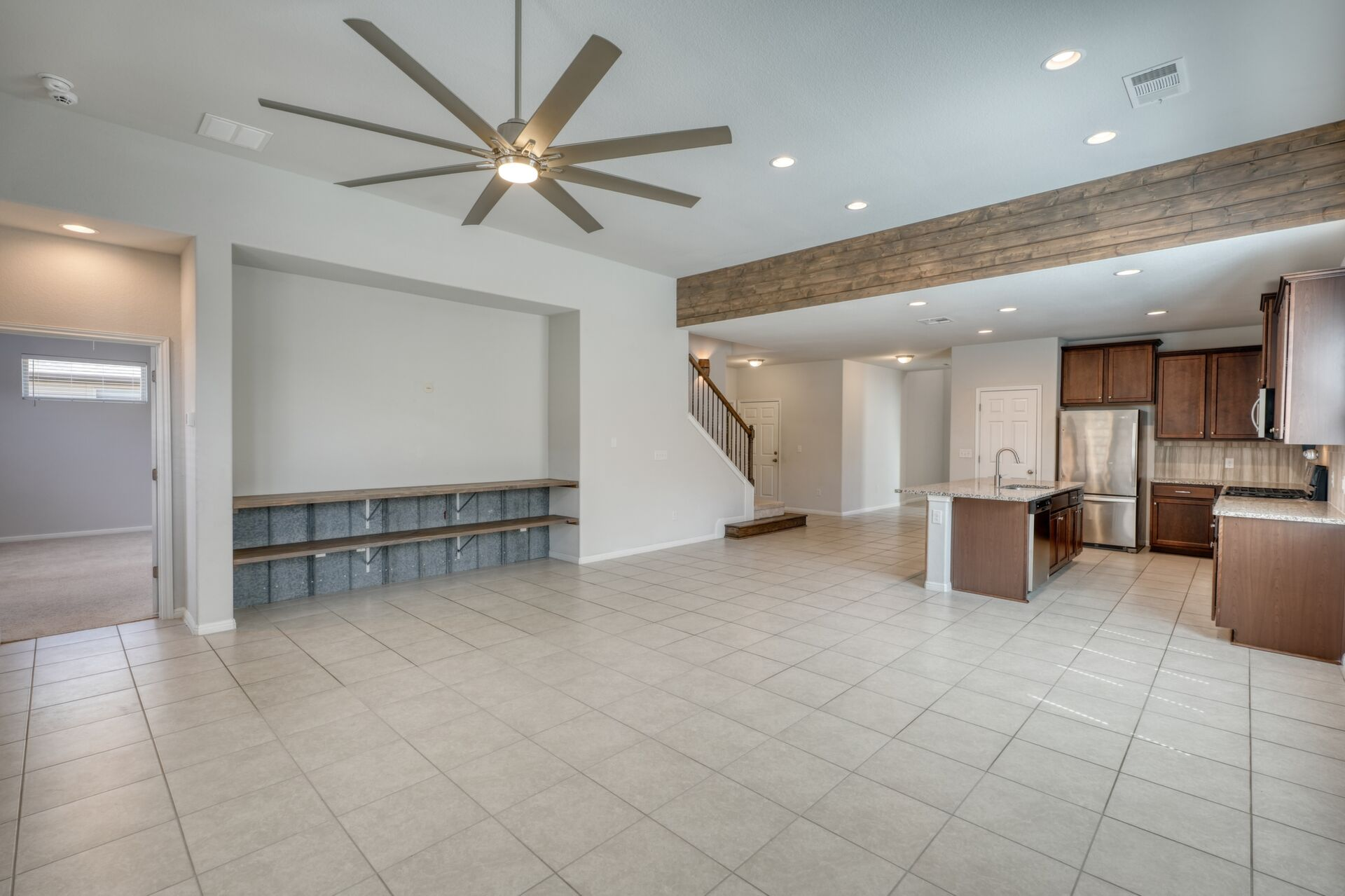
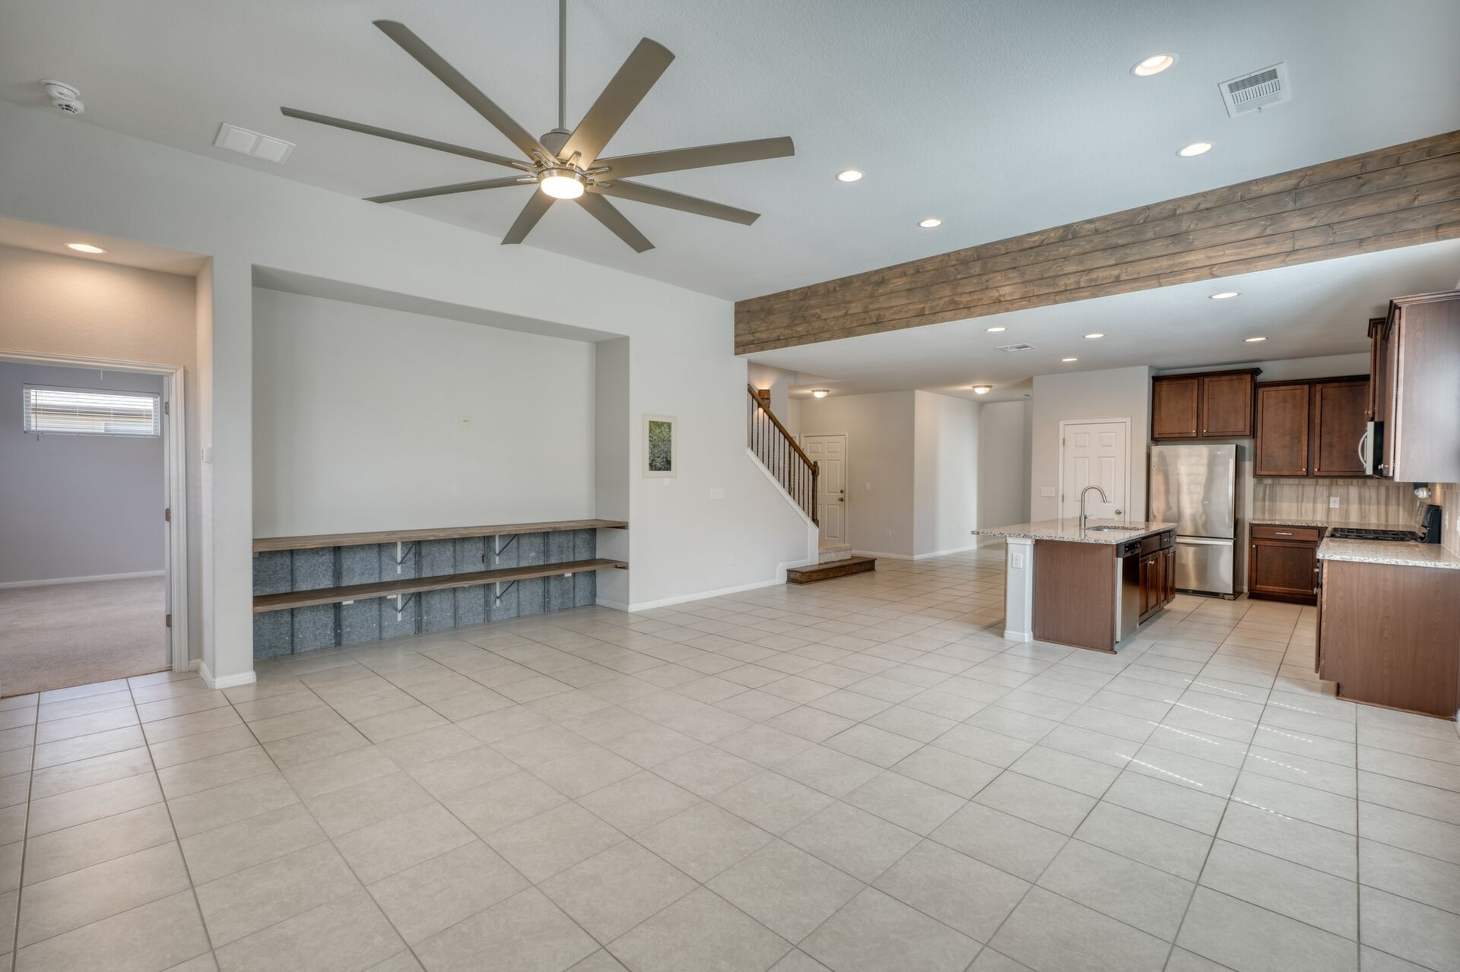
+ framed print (659, 446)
